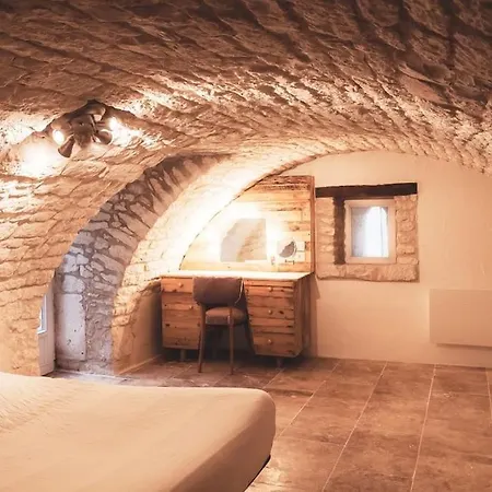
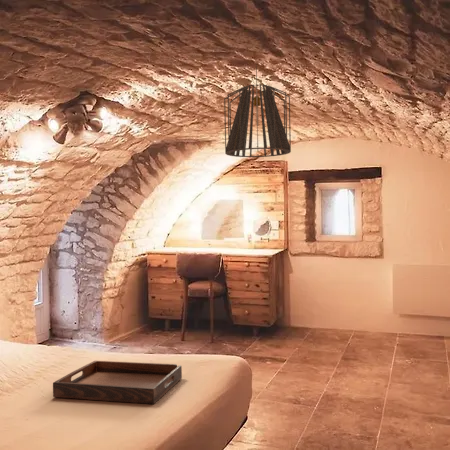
+ pendant light (257, 108)
+ serving tray (121, 379)
